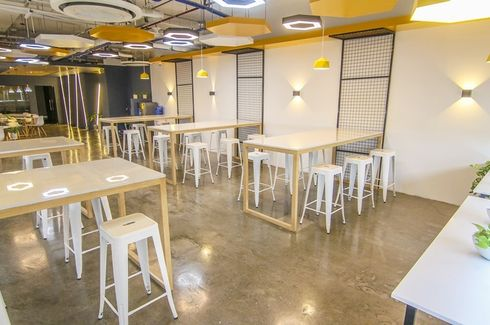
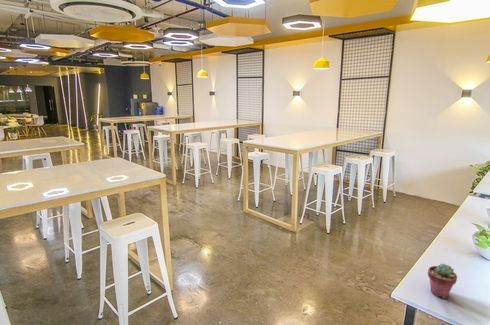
+ potted succulent (441, 278)
